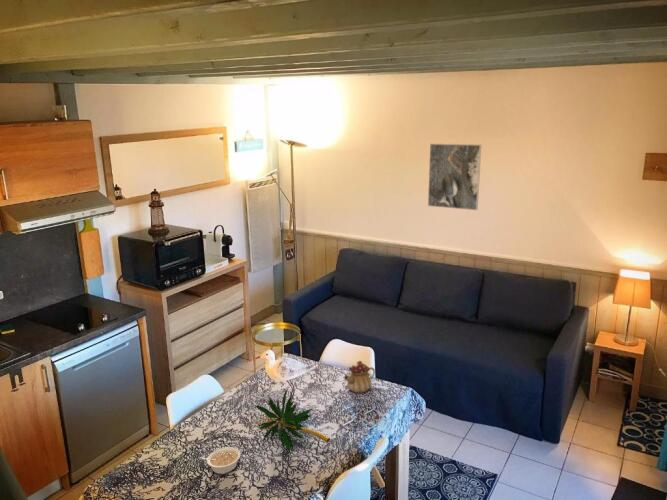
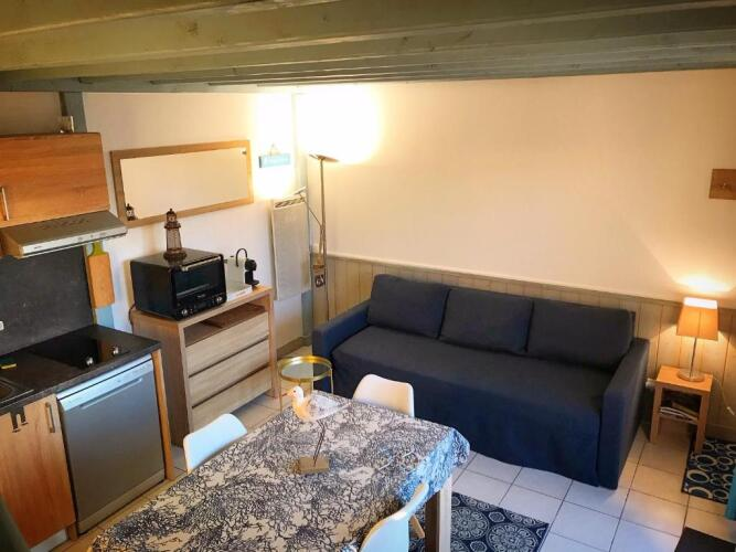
- legume (223, 461)
- plant (290, 426)
- teapot (360, 374)
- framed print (453, 176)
